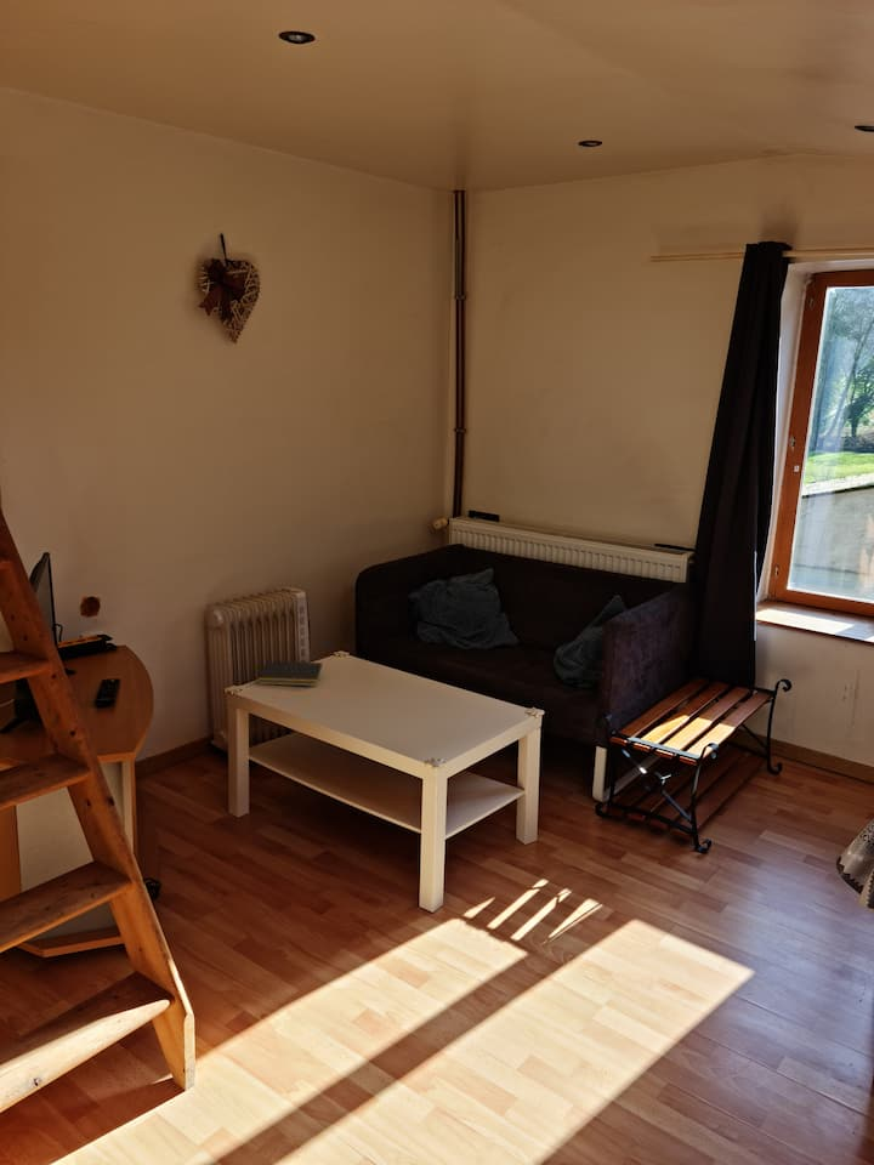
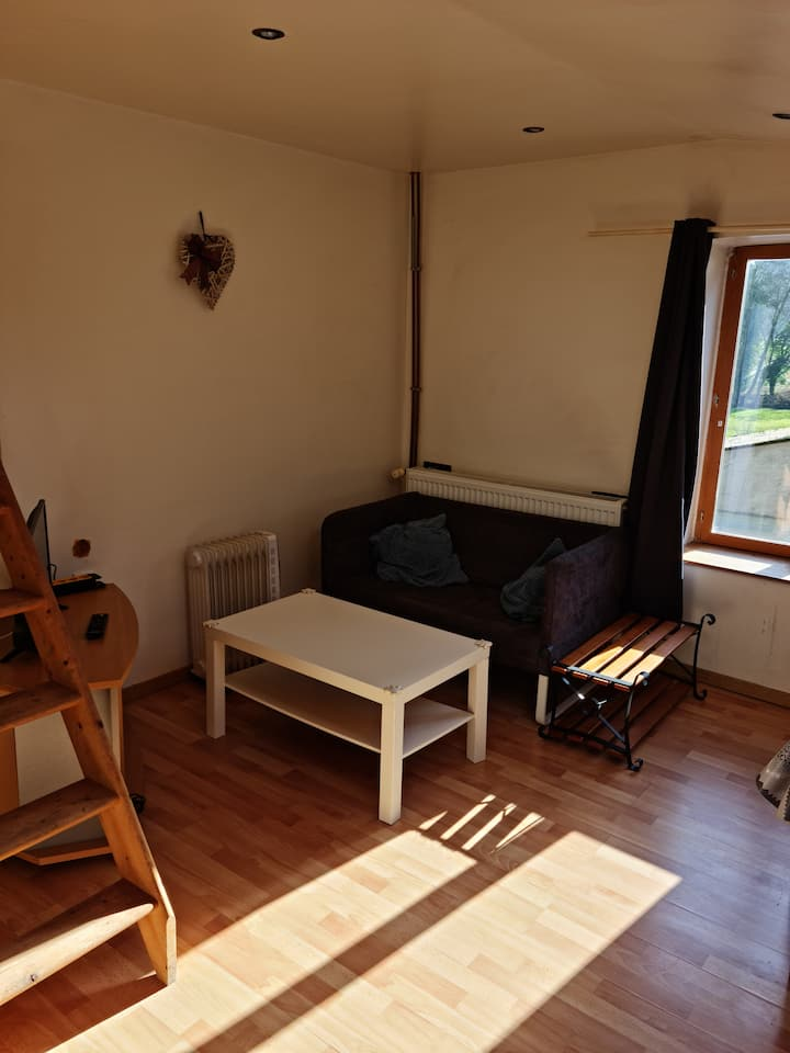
- notepad (290, 672)
